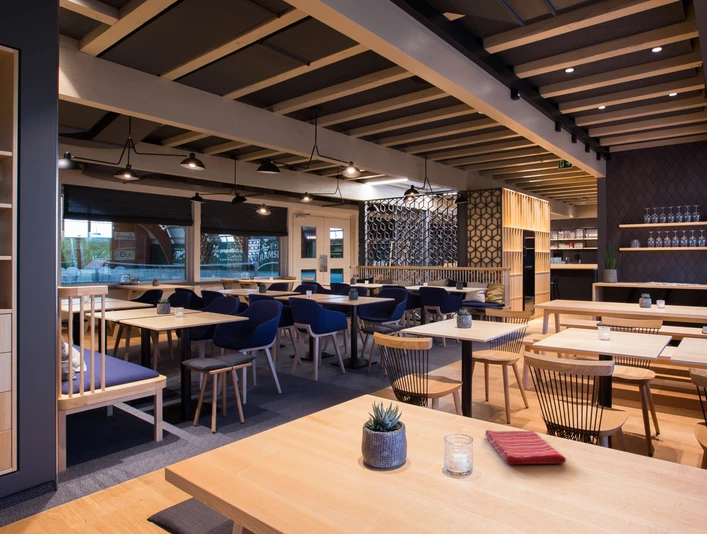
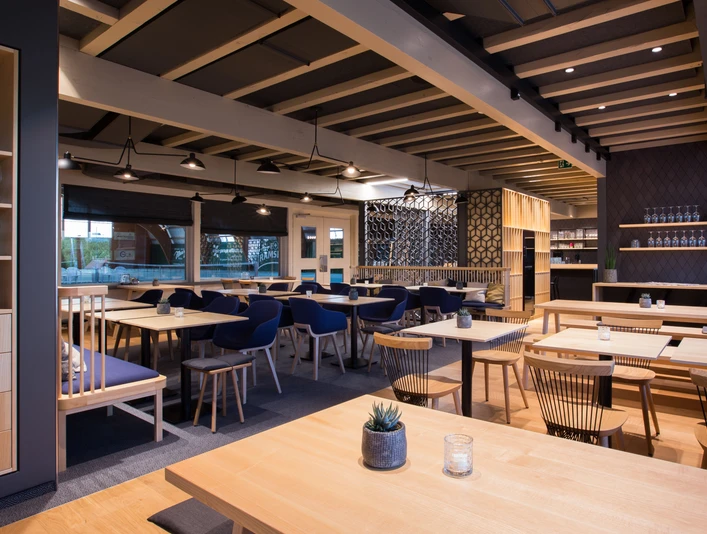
- dish towel (522, 445)
